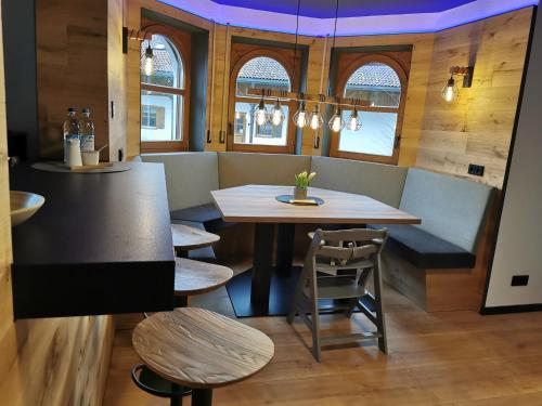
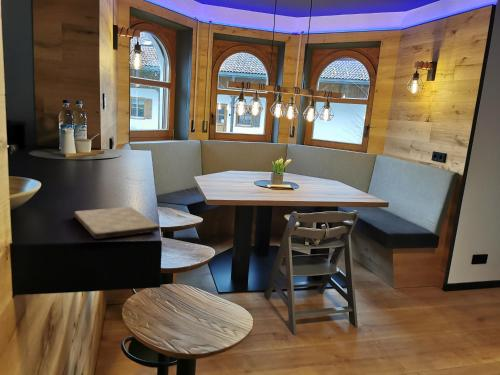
+ cutting board (115, 220)
